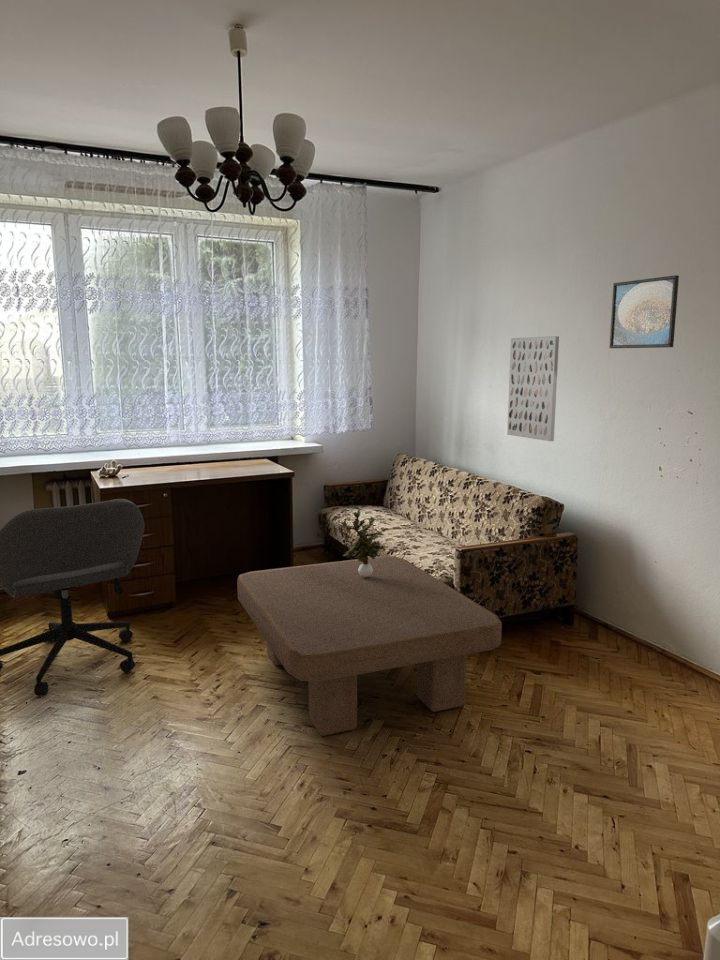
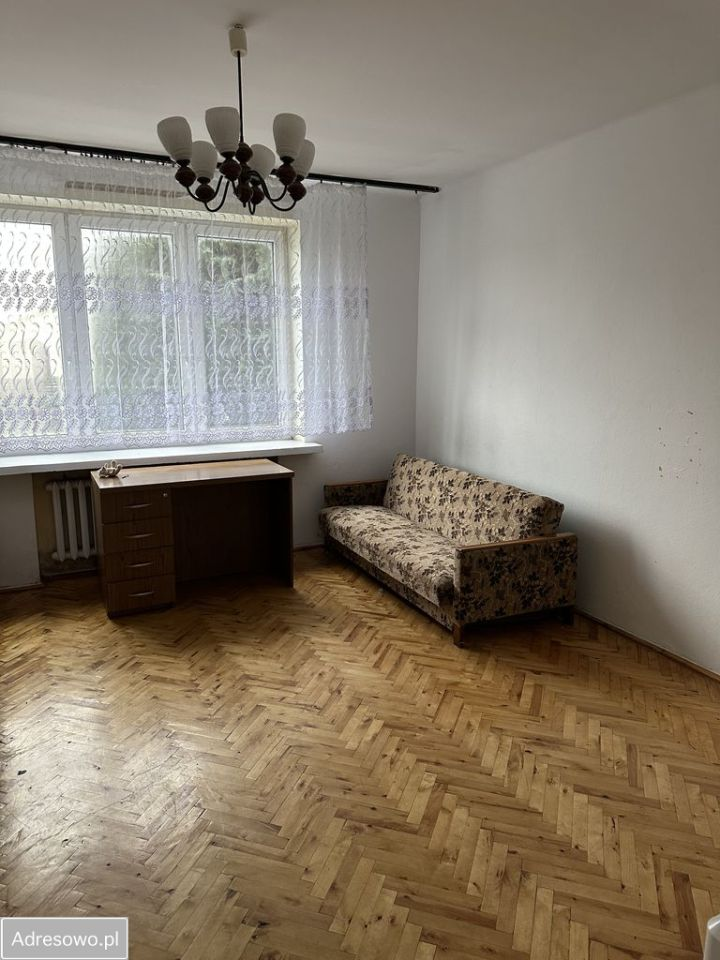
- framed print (642, 313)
- potted plant (360, 543)
- wall art (531, 388)
- coffee table (357, 637)
- office chair (64, 580)
